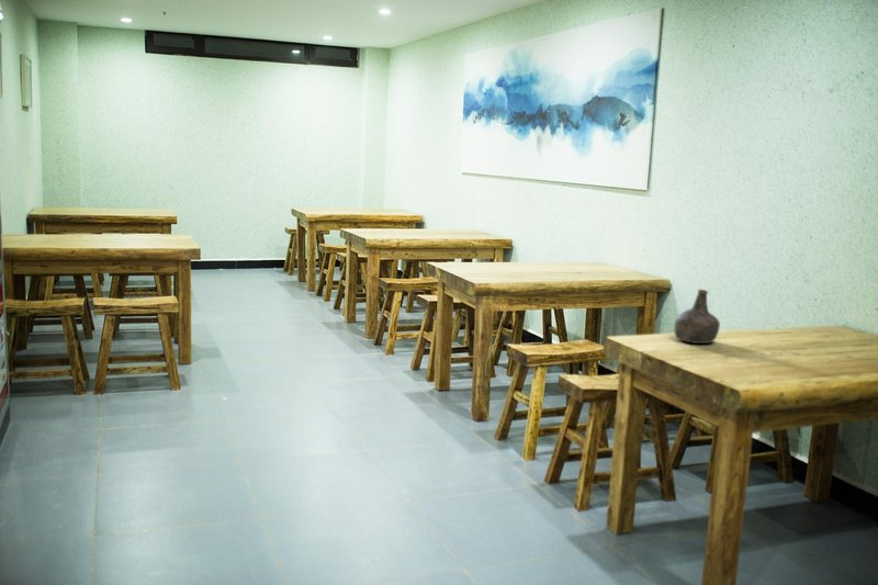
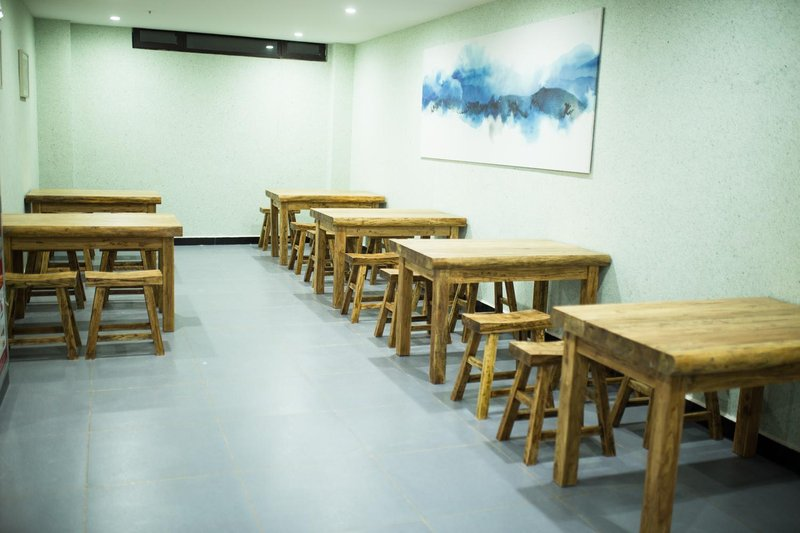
- bottle (697, 315)
